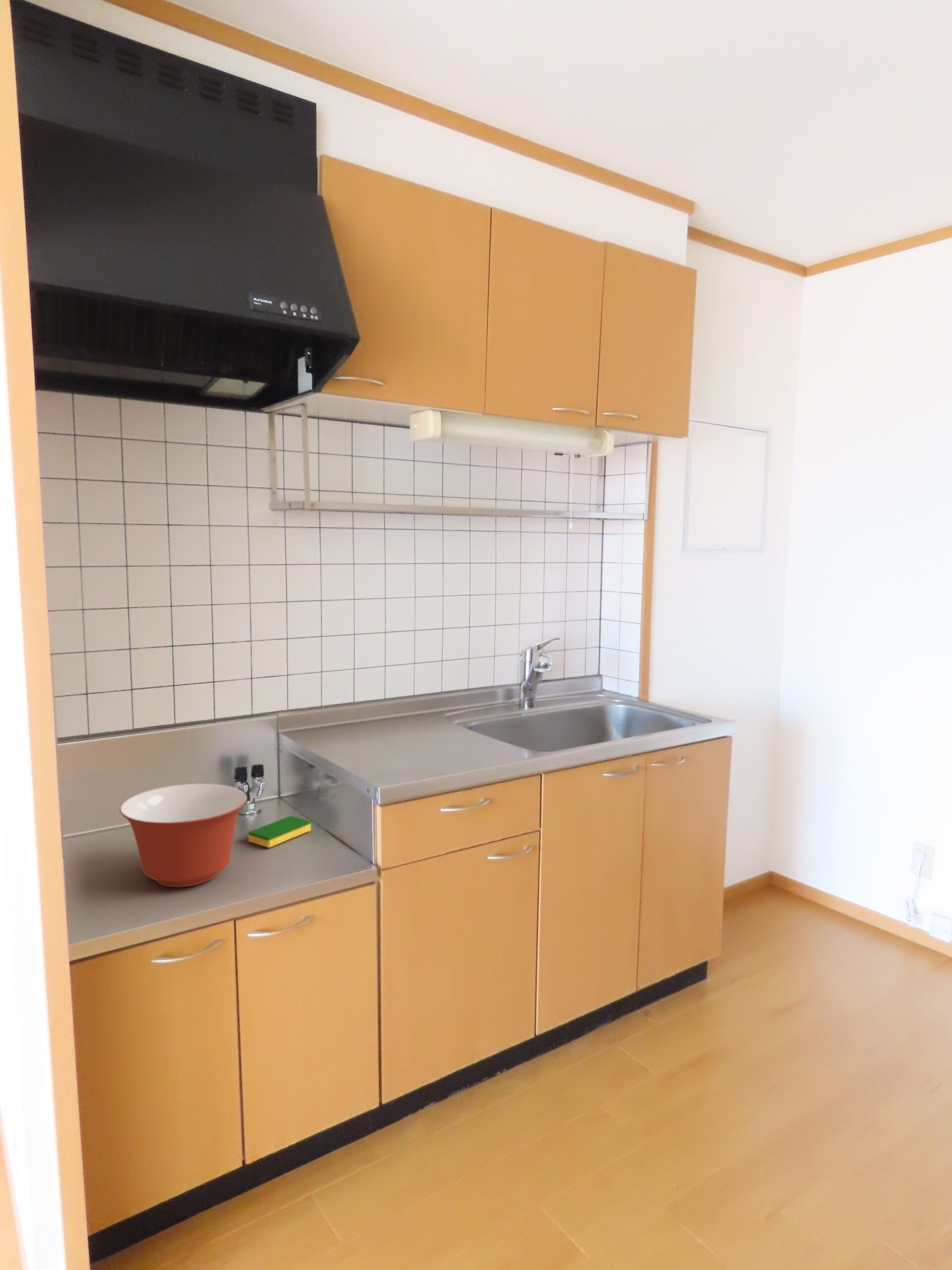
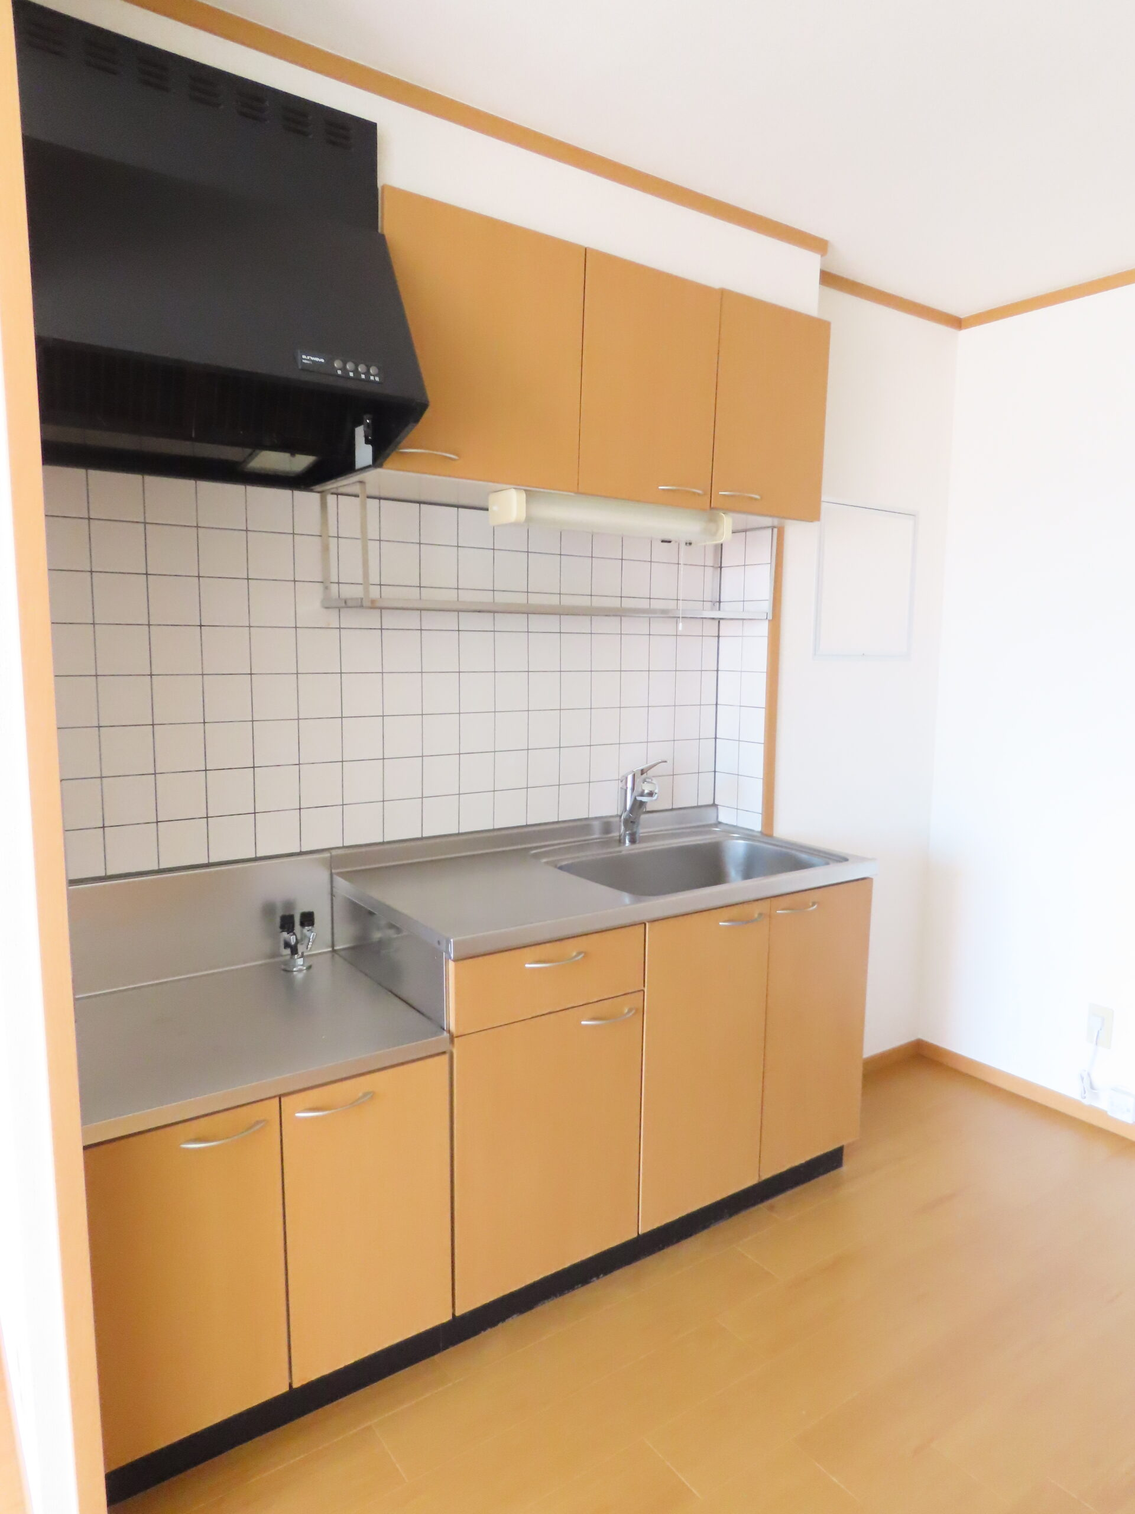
- dish sponge (280, 831)
- mixing bowl (186, 838)
